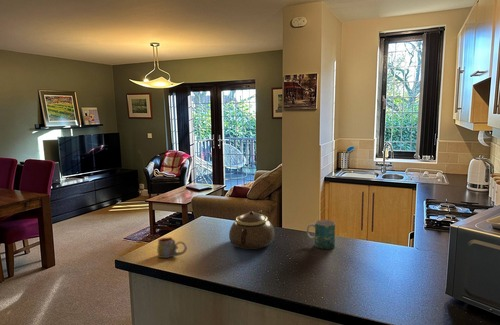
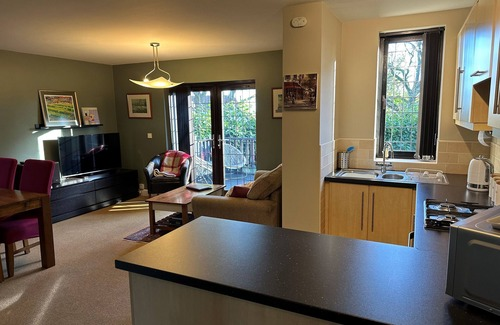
- teapot (251, 226)
- mug (320, 233)
- mug (172, 247)
